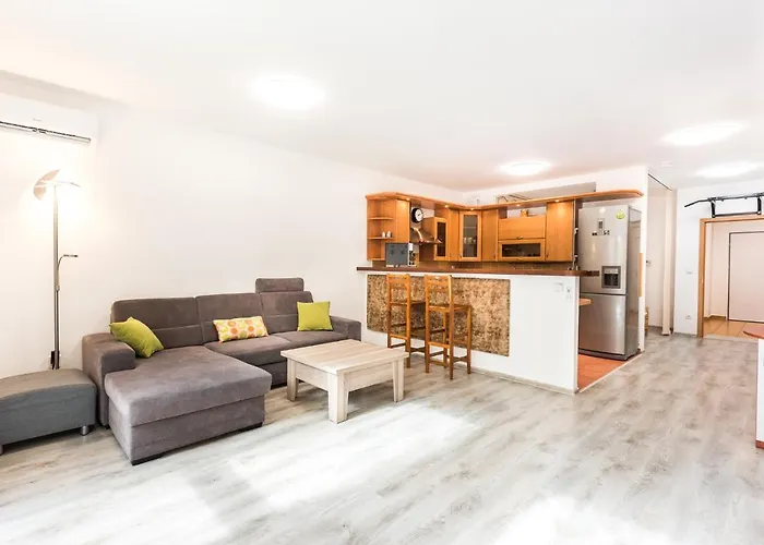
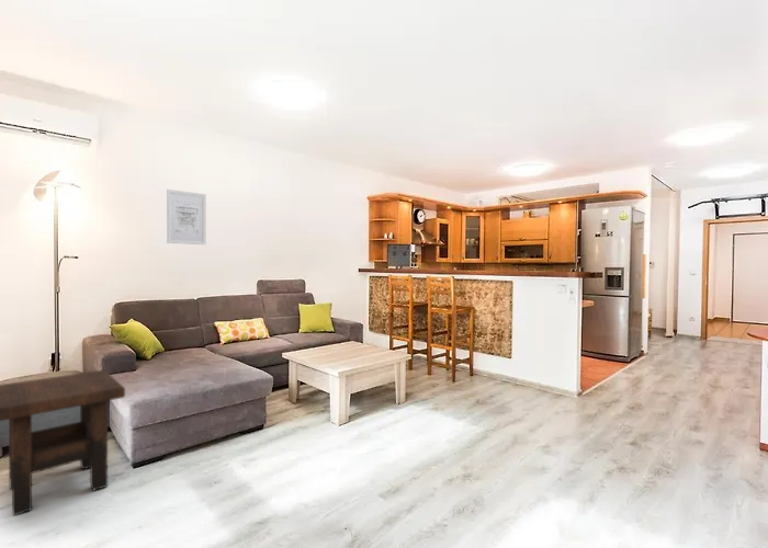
+ wall art (187, 217)
+ side table (58, 436)
